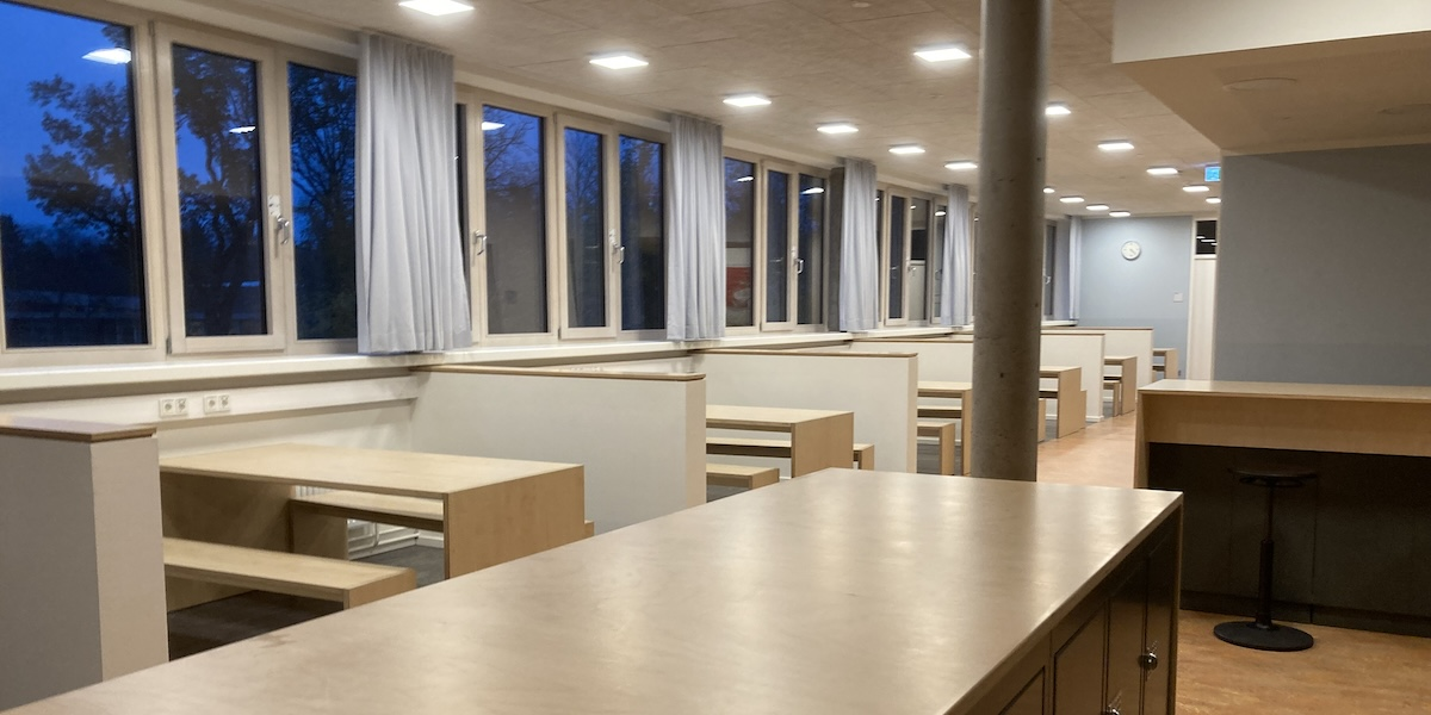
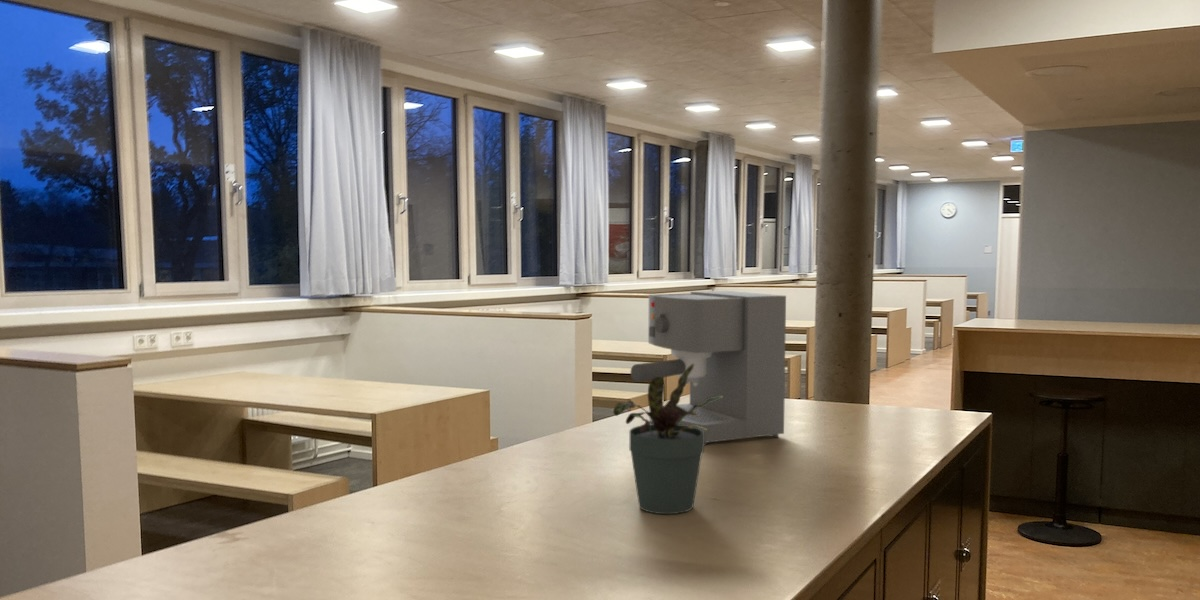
+ coffee maker (713, 364)
+ potted plant (671, 437)
